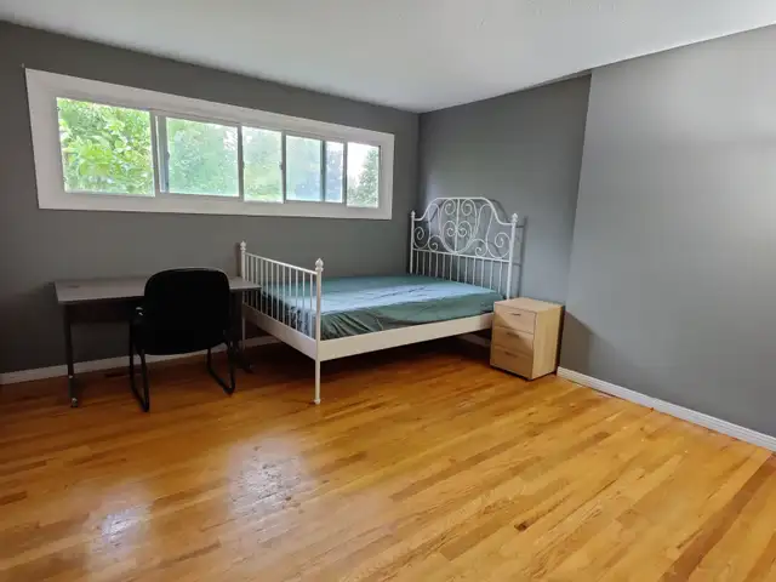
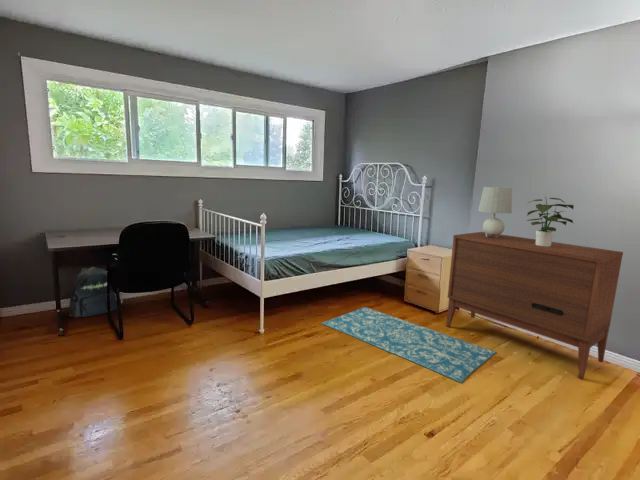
+ dresser (524, 293)
+ rug (402, 336)
+ backpack (95, 288)
+ potted plant (547, 220)
+ table lamp (494, 211)
